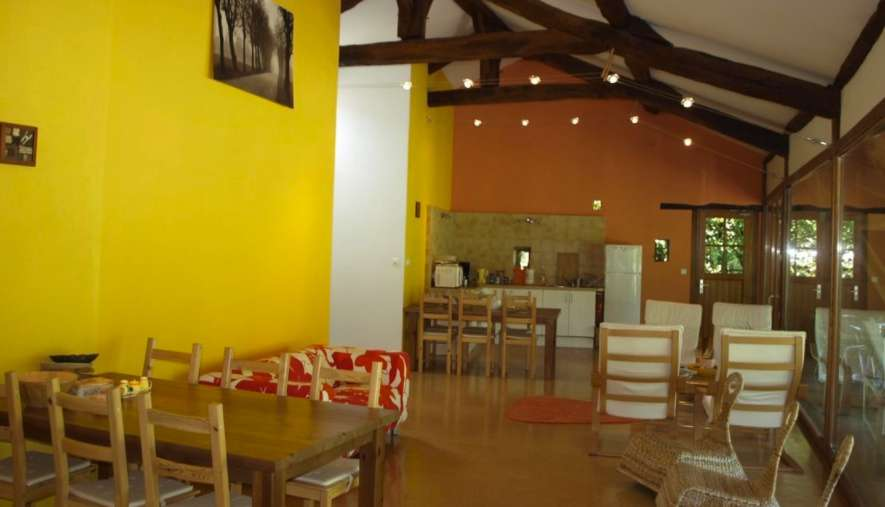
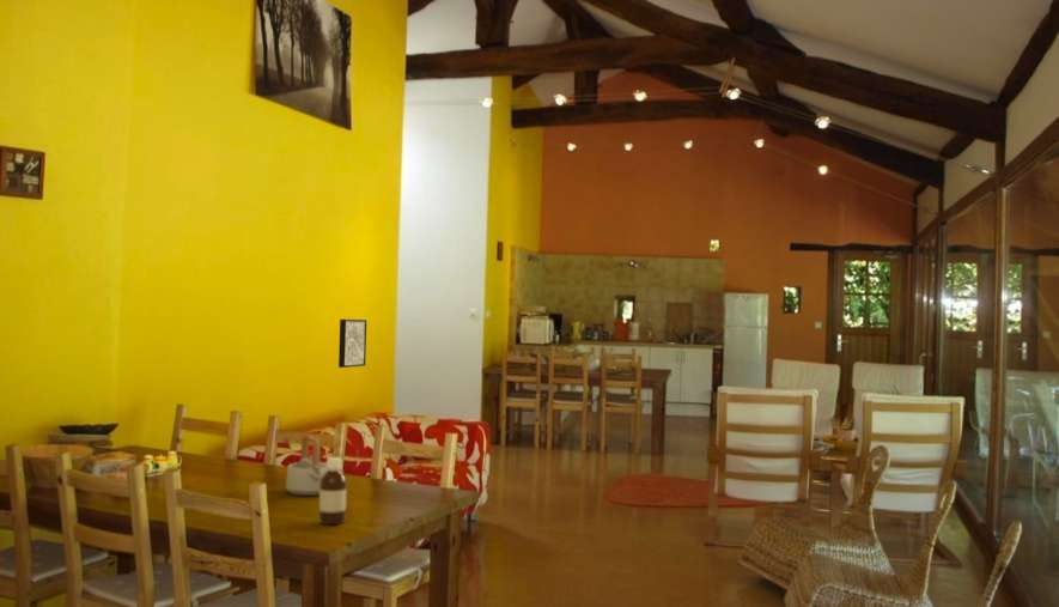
+ bottle (333, 490)
+ teapot (311, 465)
+ wall art (353, 342)
